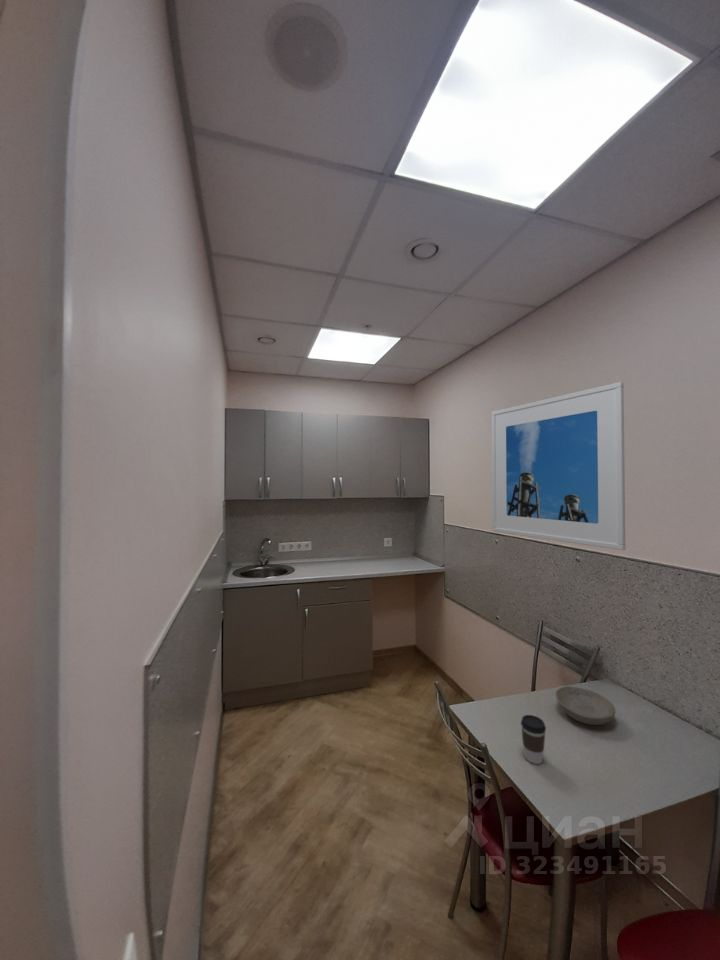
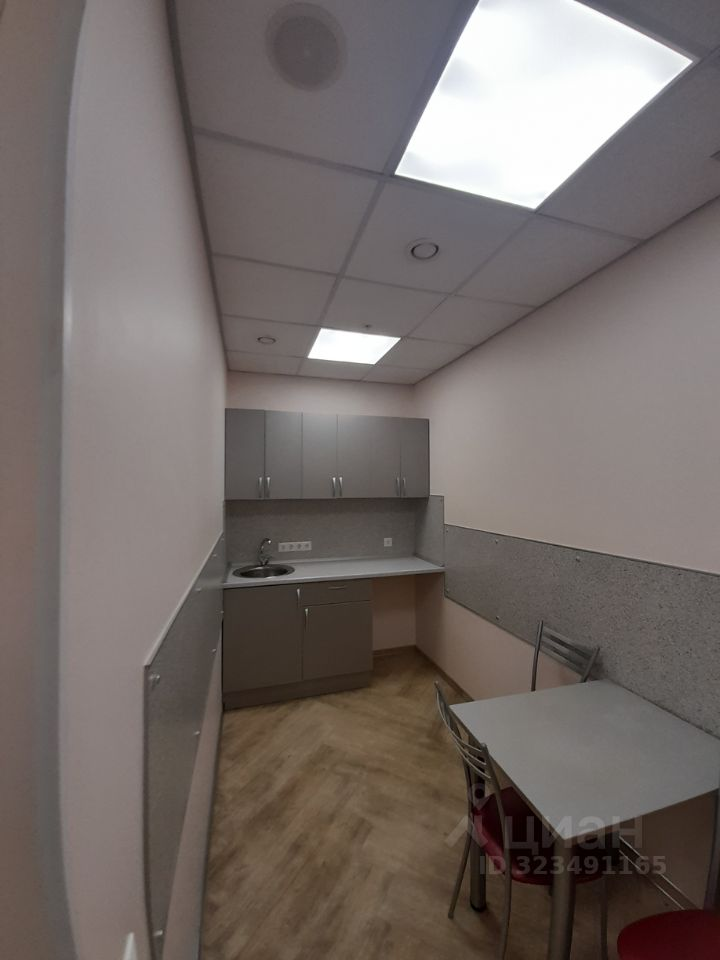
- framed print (547, 469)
- coffee cup (533, 739)
- bowl (584, 708)
